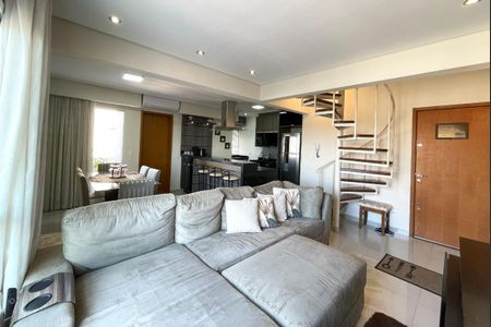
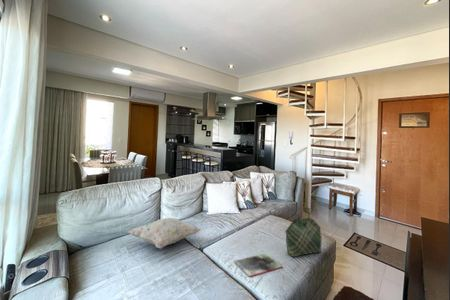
+ decorative pillow (165, 231)
+ magazine (257, 264)
+ tote bag (304, 228)
